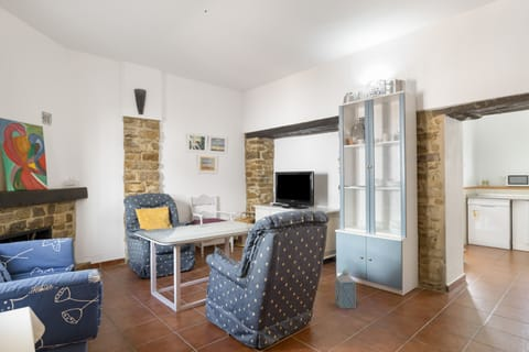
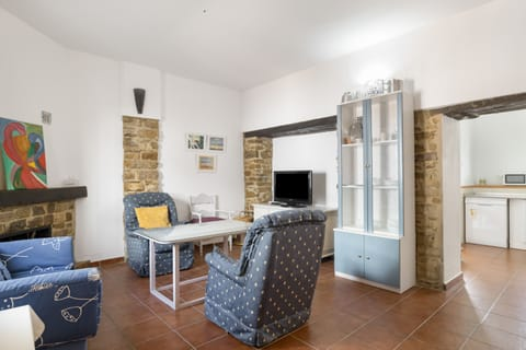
- lantern (345, 287)
